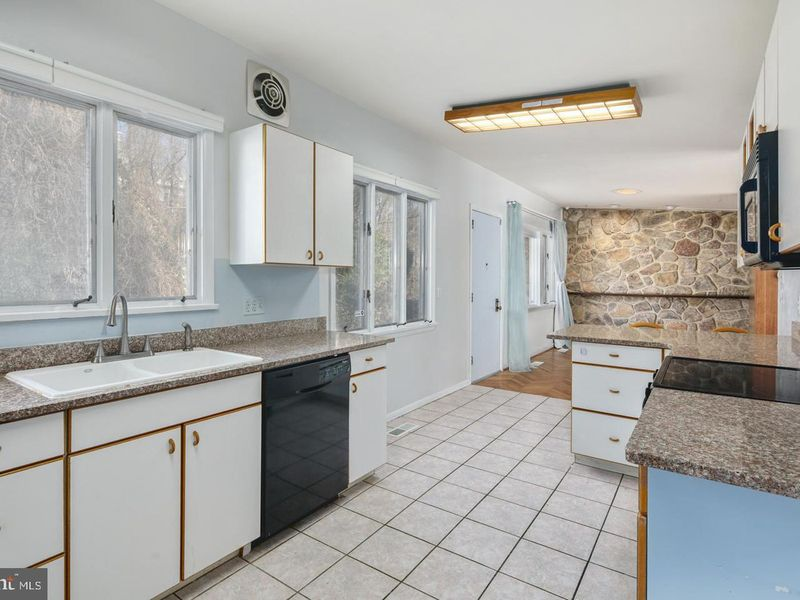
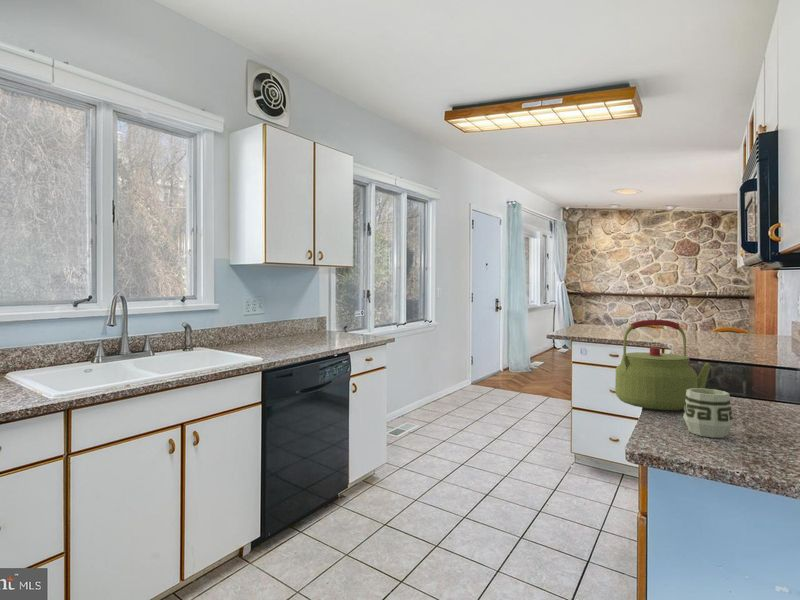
+ kettle (665, 361)
+ cup (707, 412)
